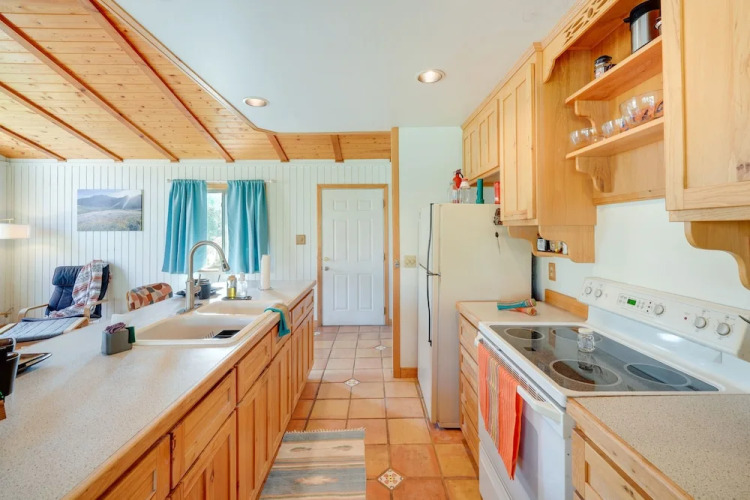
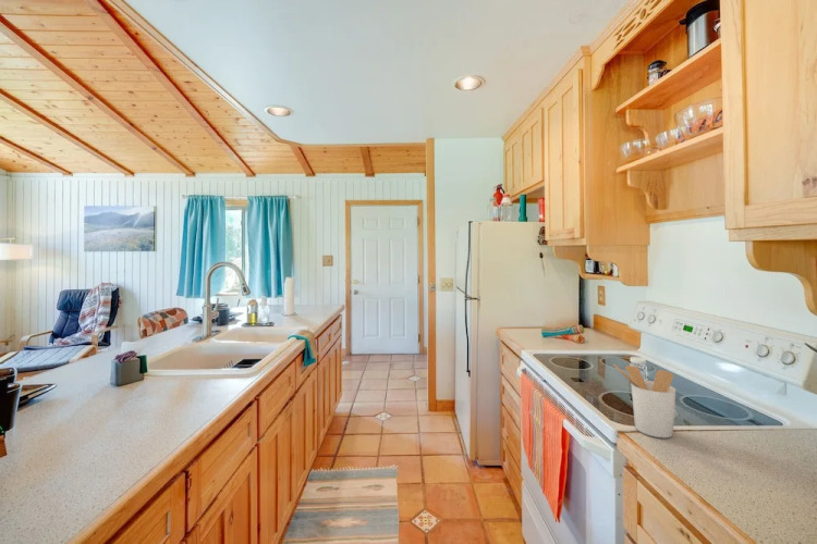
+ utensil holder (643, 397)
